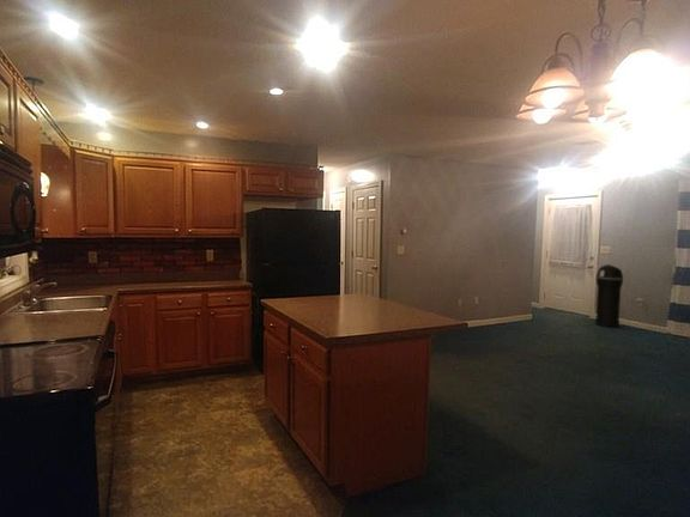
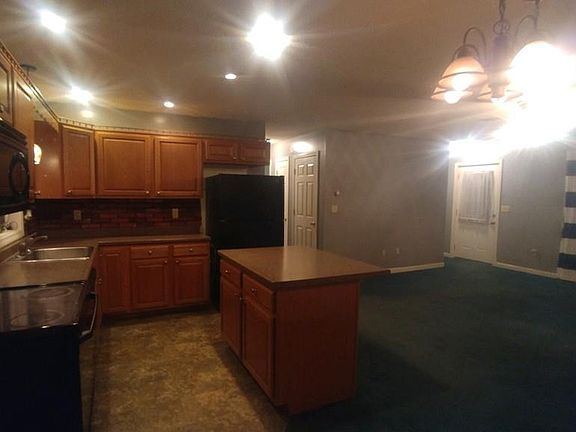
- trash can (607, 294)
